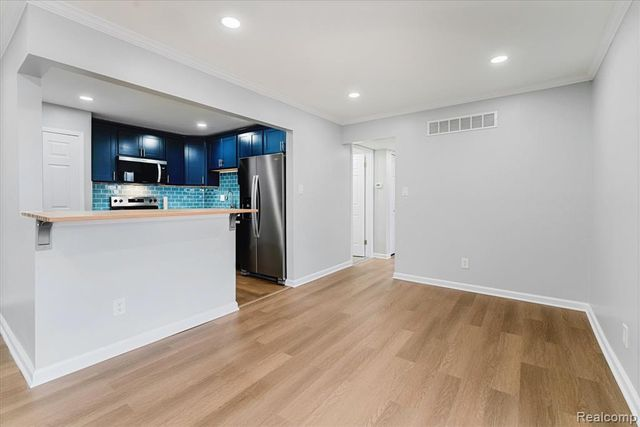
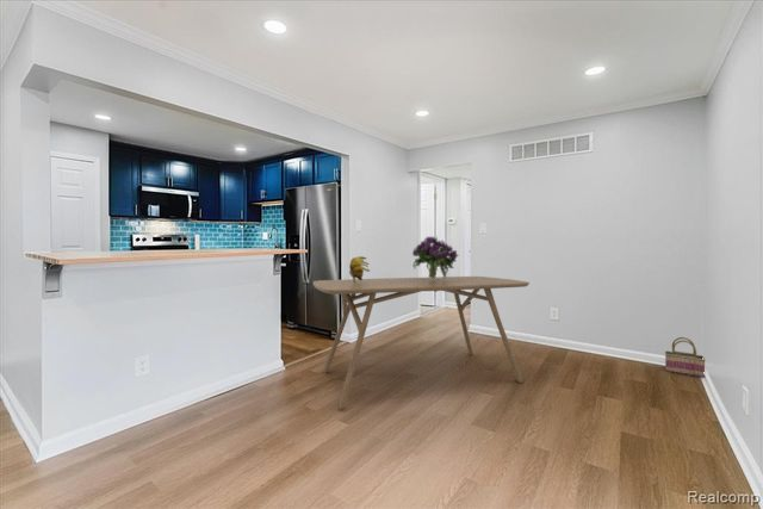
+ basket (684, 355)
+ dining table (411, 293)
+ banana bunch (359, 269)
+ bouquet (432, 257)
